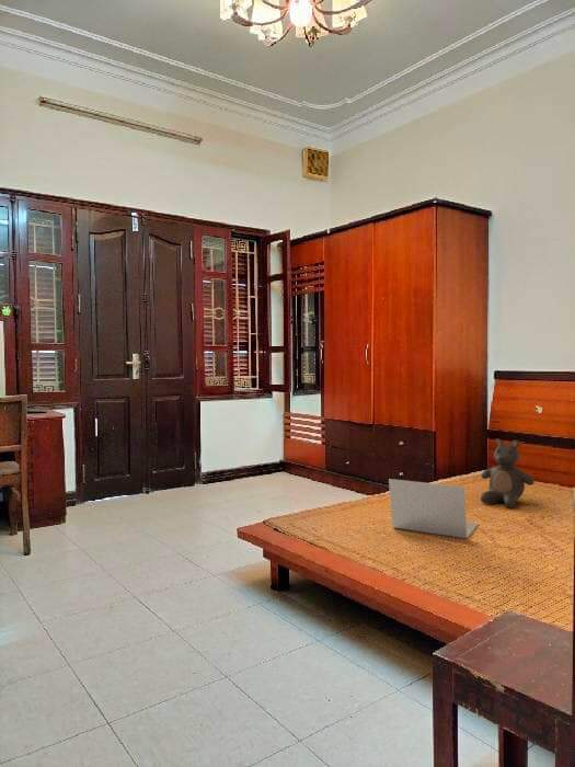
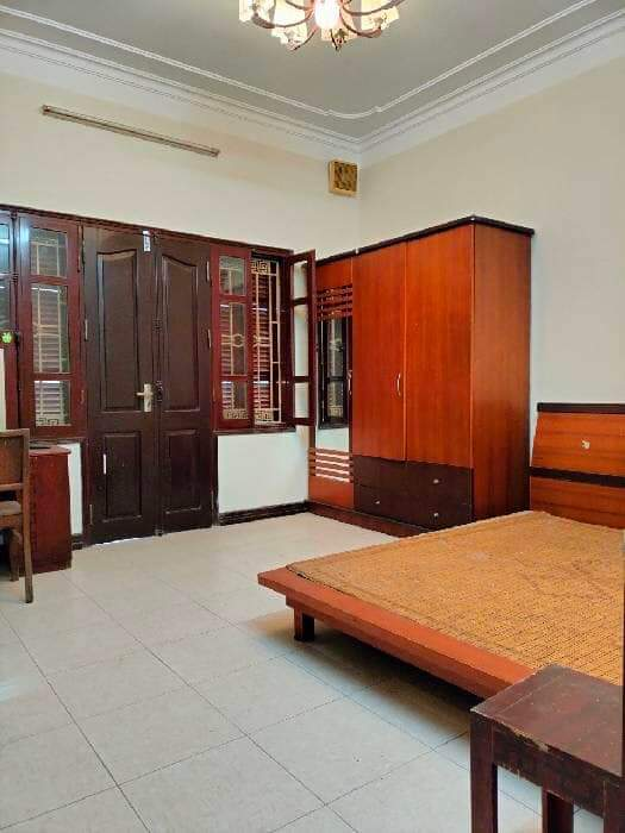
- teddy bear (503, 471)
- laptop (434, 502)
